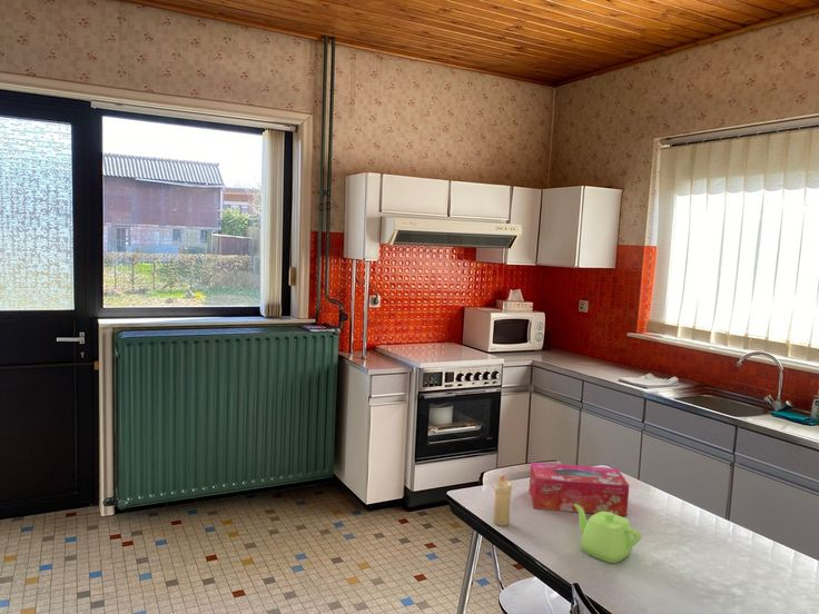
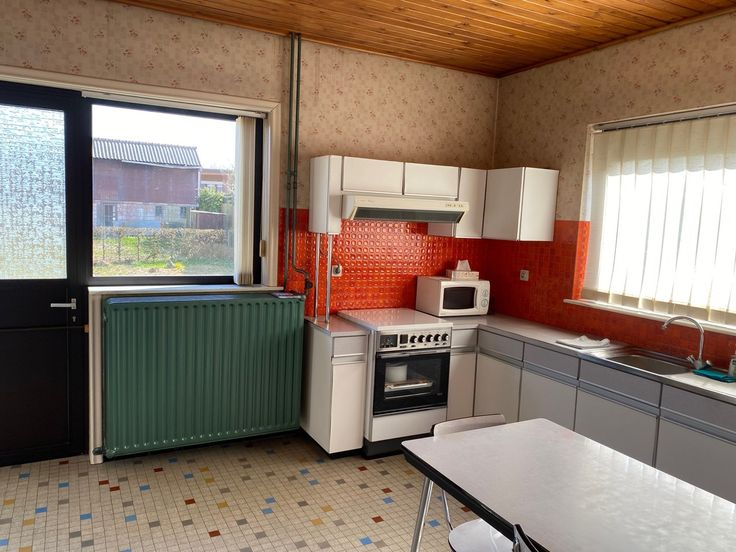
- candle (502, 498)
- teapot (604, 531)
- tissue box (576, 487)
